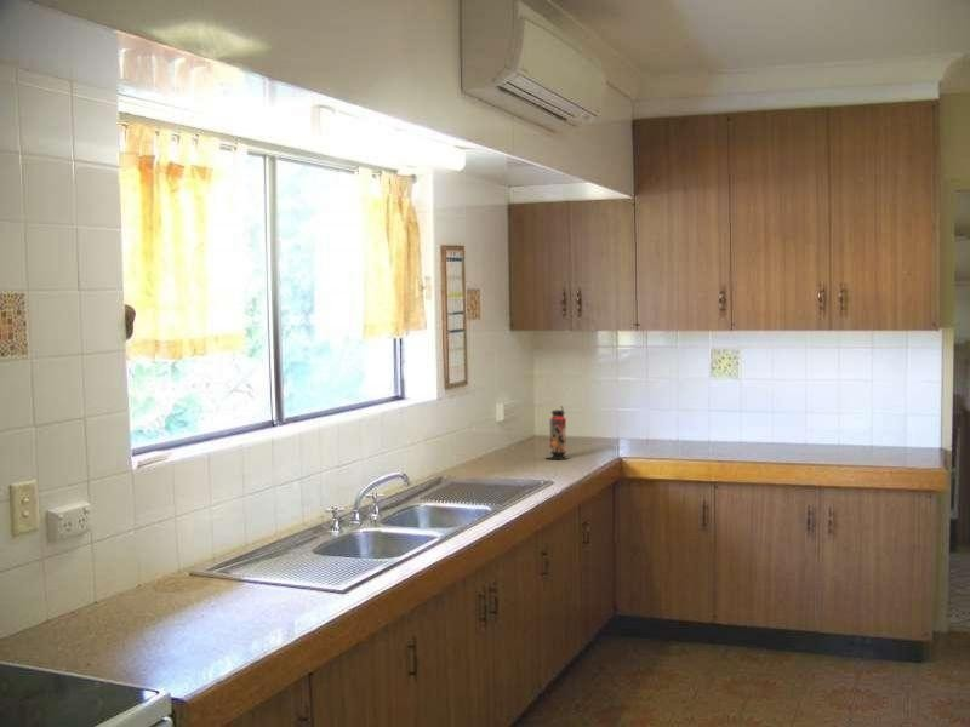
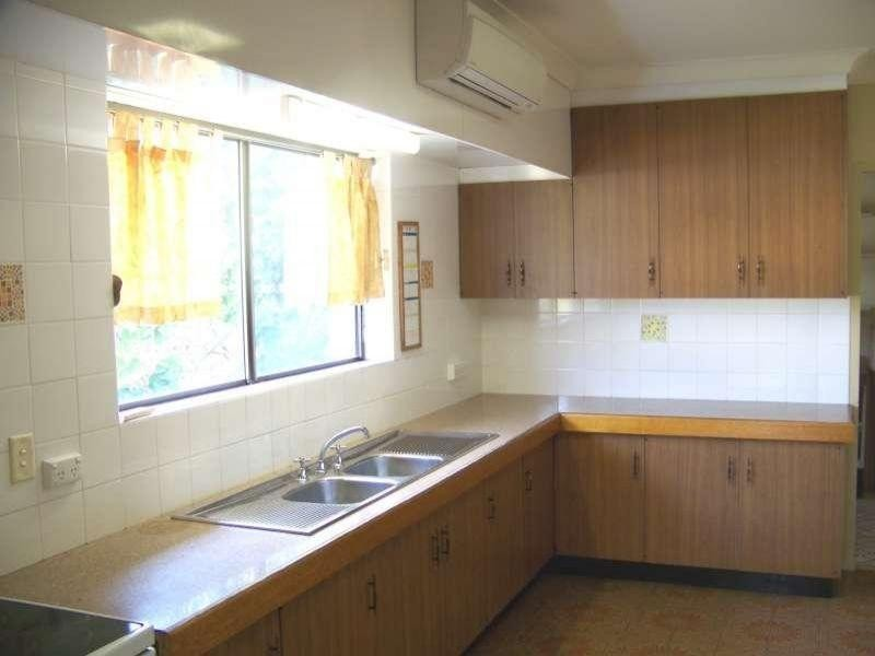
- canister (557, 431)
